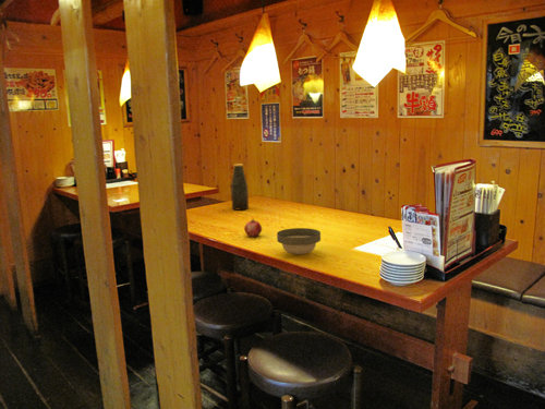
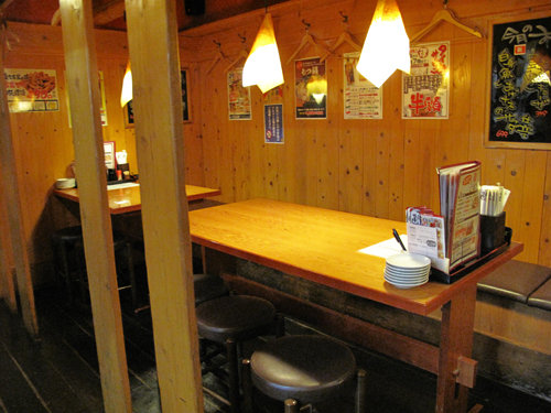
- bowl (299, 242)
- bottle (239, 187)
- fruit (253, 226)
